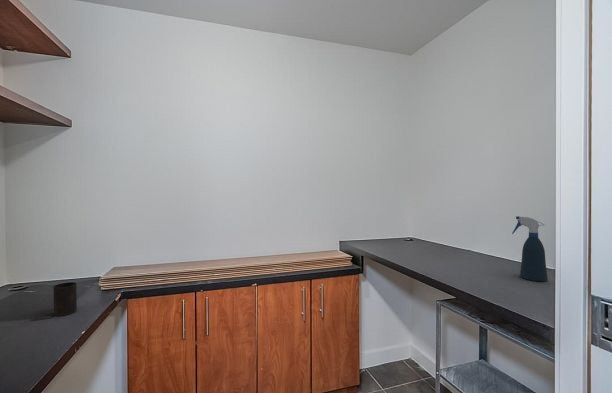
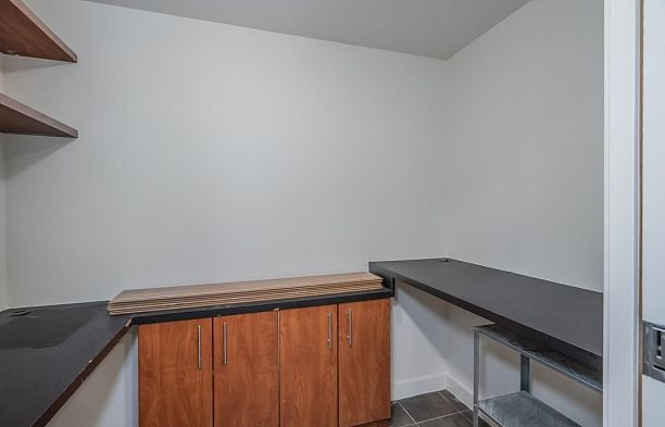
- cup (65, 298)
- spray bottle (531, 247)
